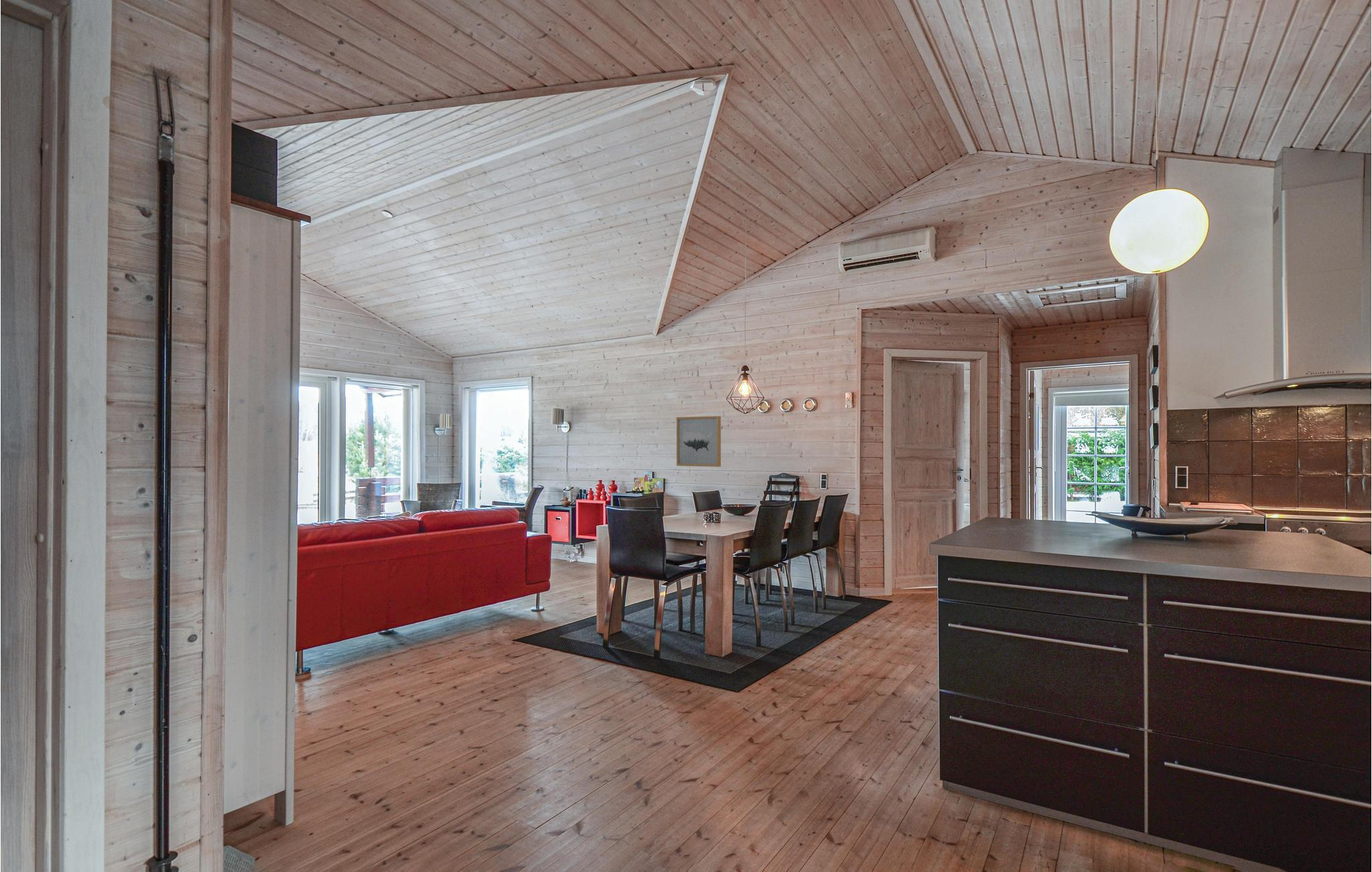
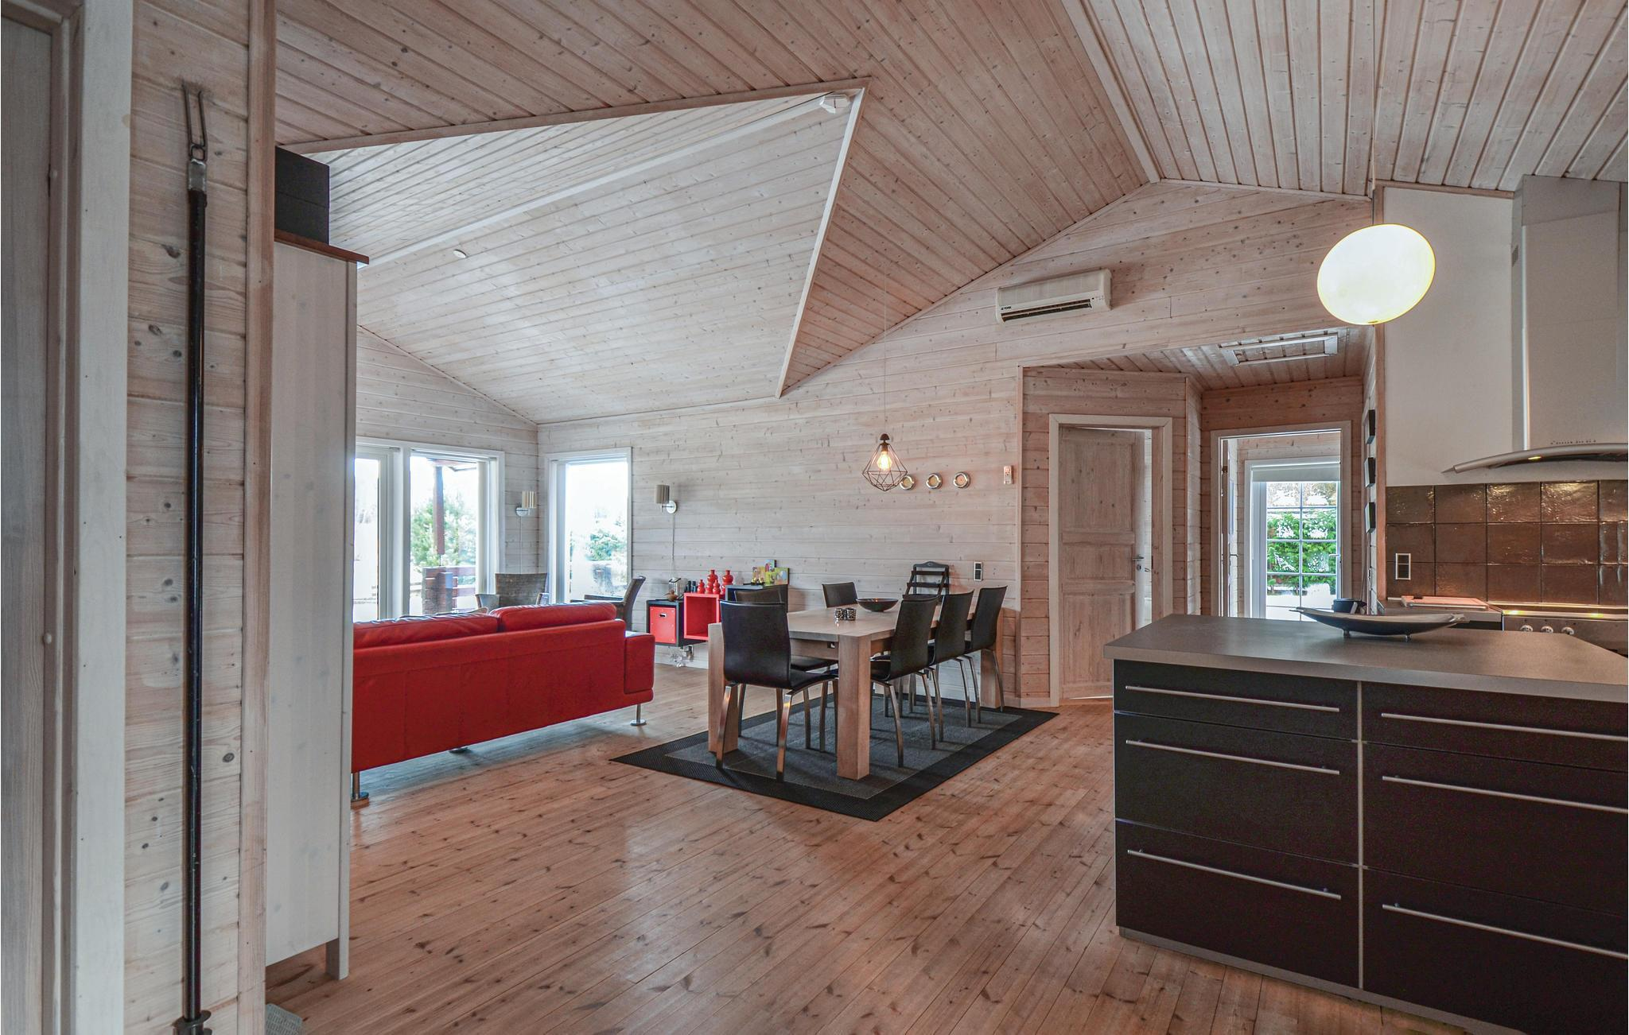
- wall art (698, 441)
